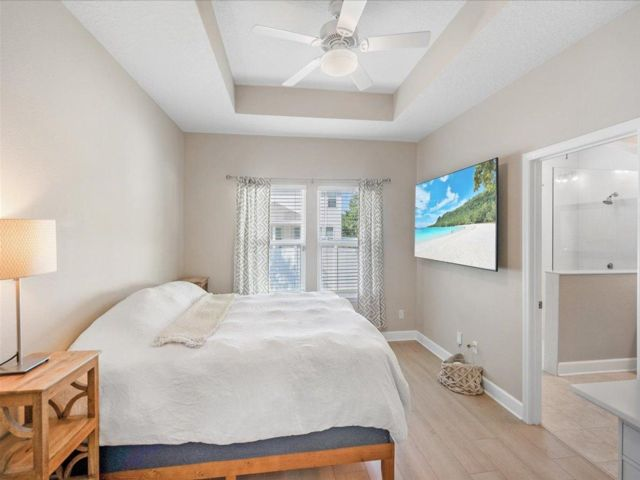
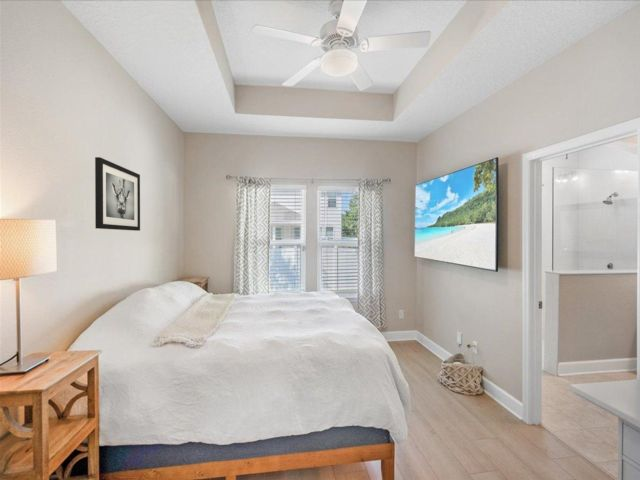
+ wall art (120, 198)
